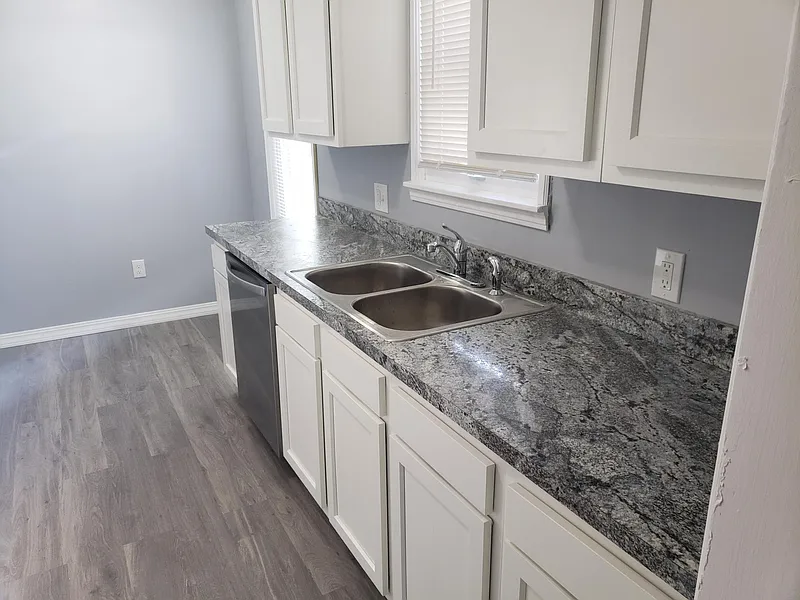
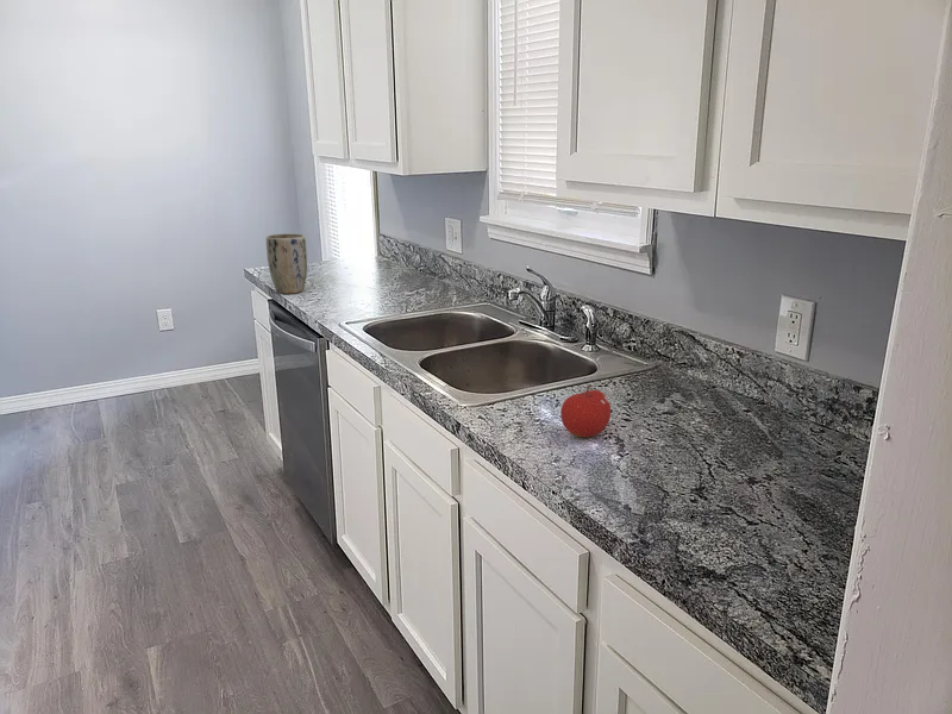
+ fruit (585, 409)
+ plant pot (287, 263)
